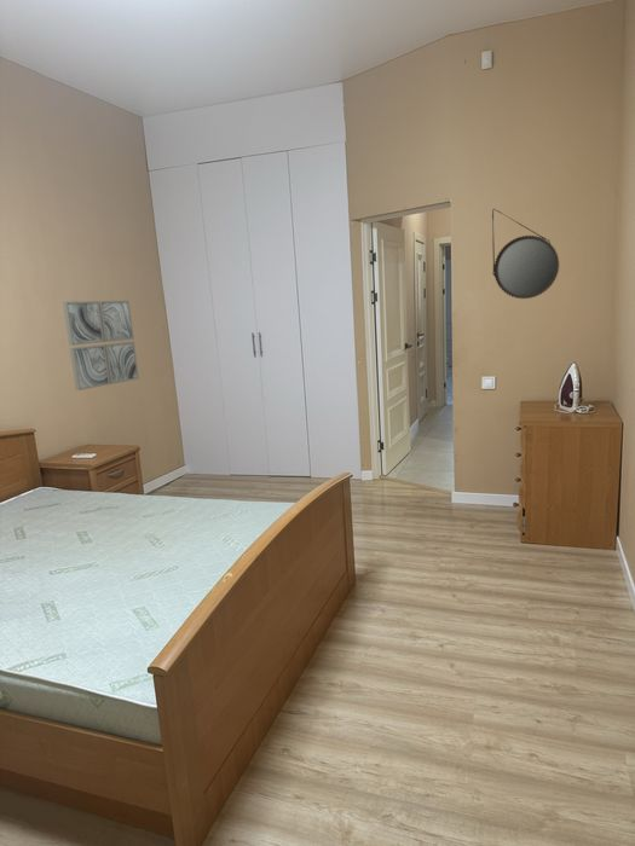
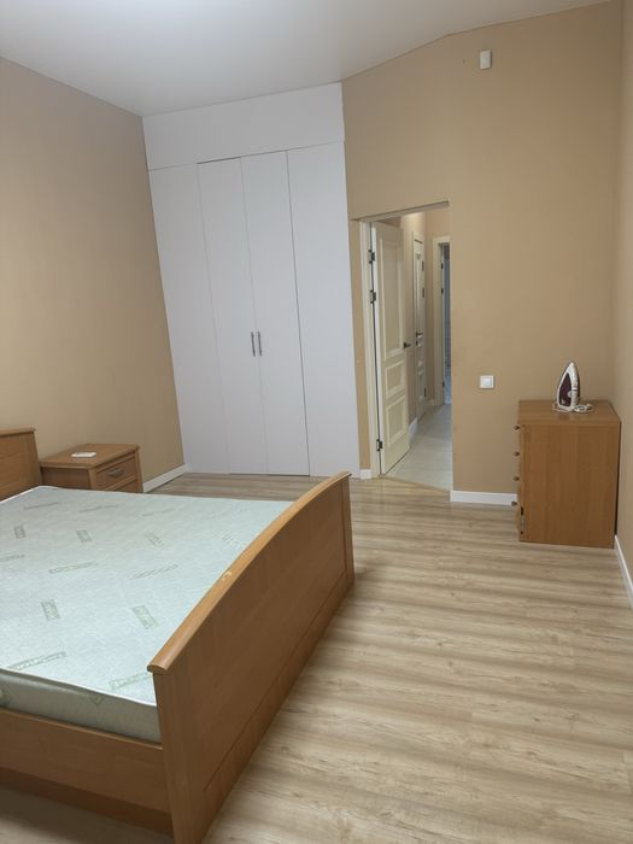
- home mirror (525, 253)
- wall art (103, 344)
